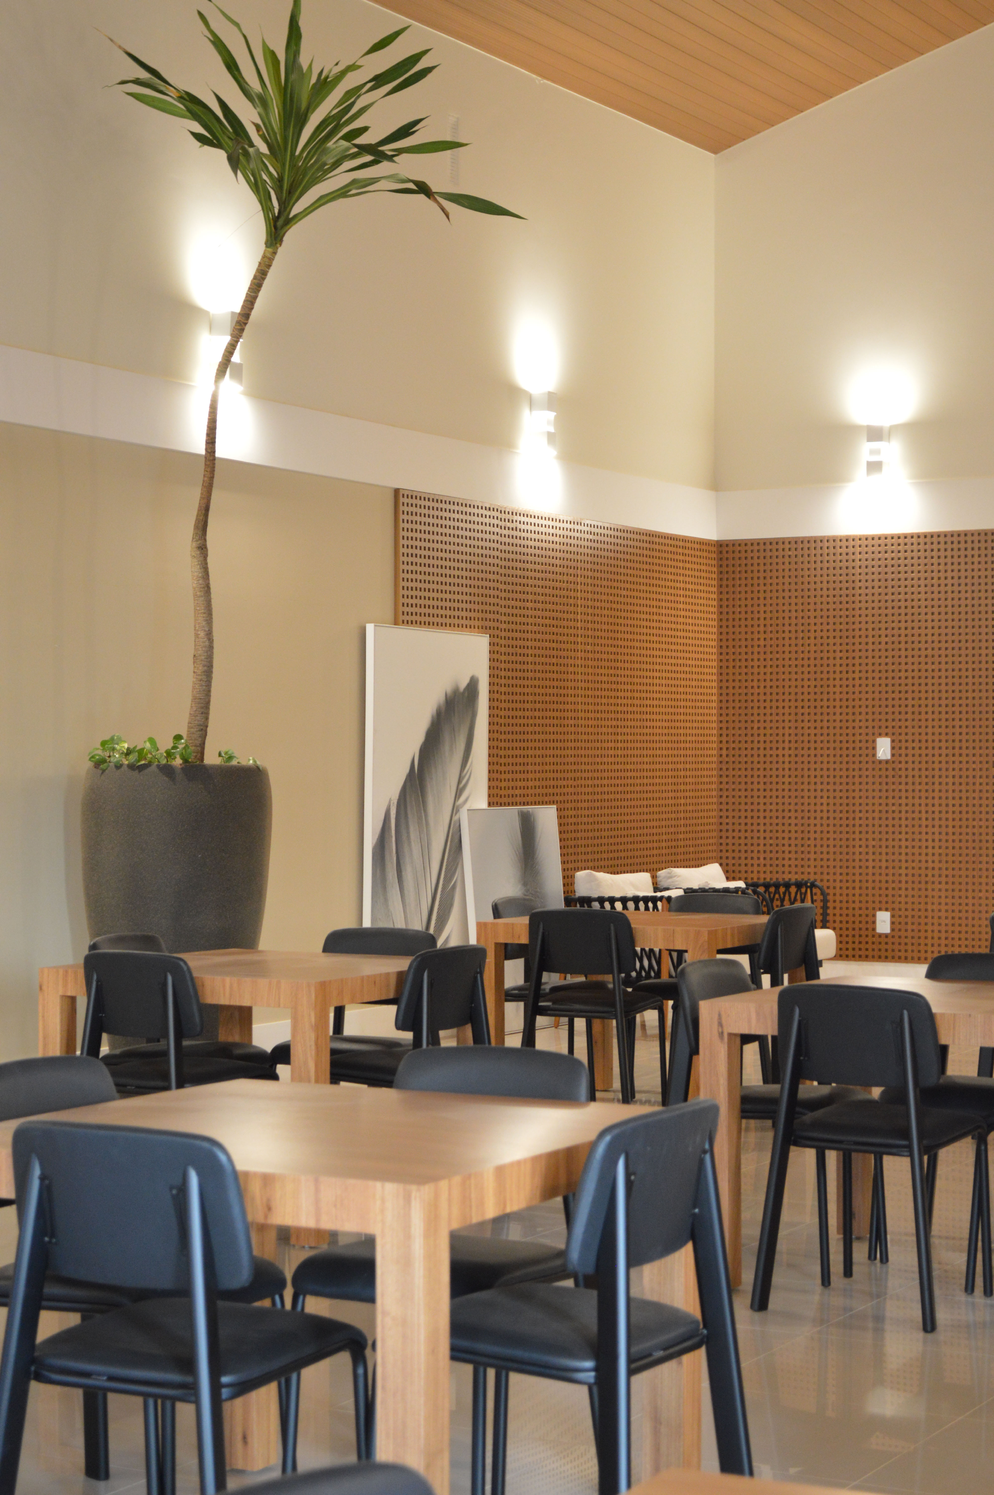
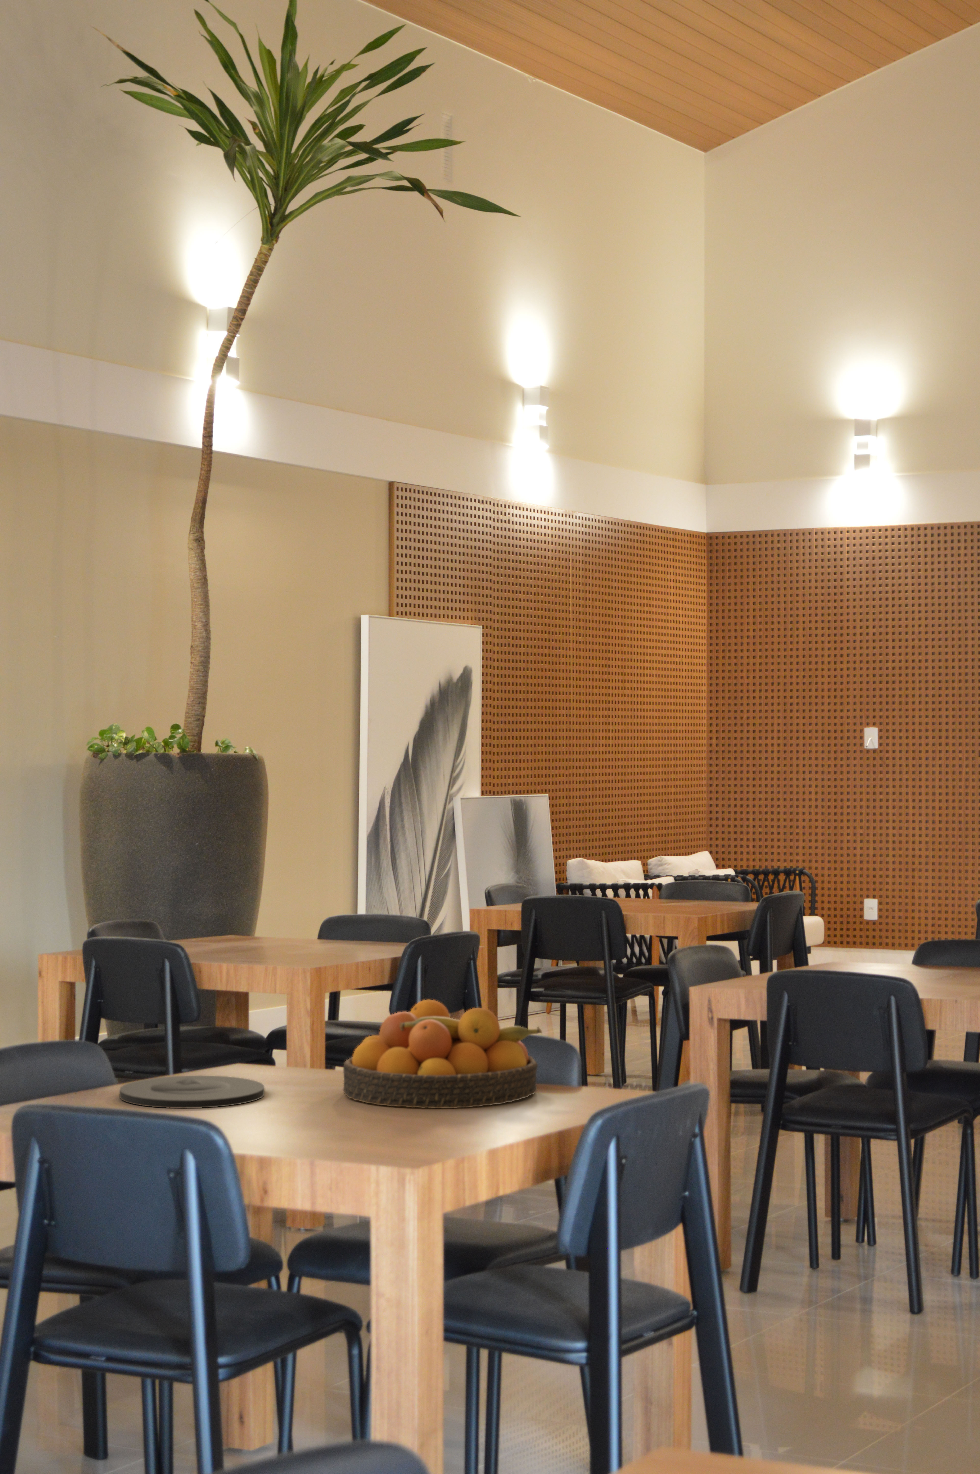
+ plate (192, 1086)
+ fruit bowl (440, 1049)
